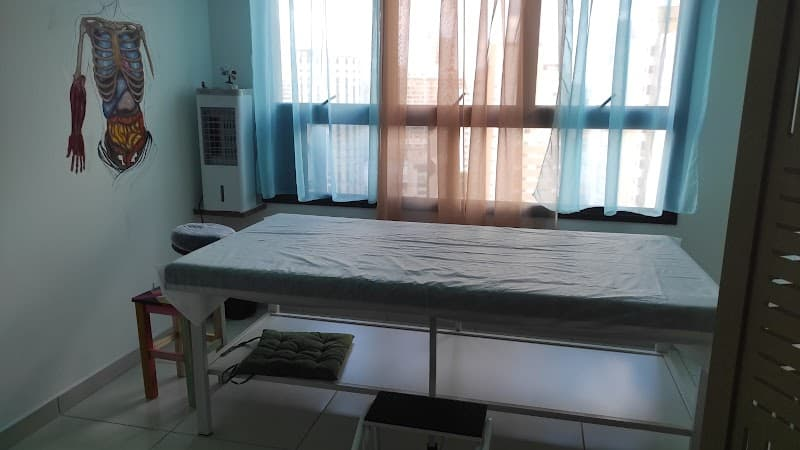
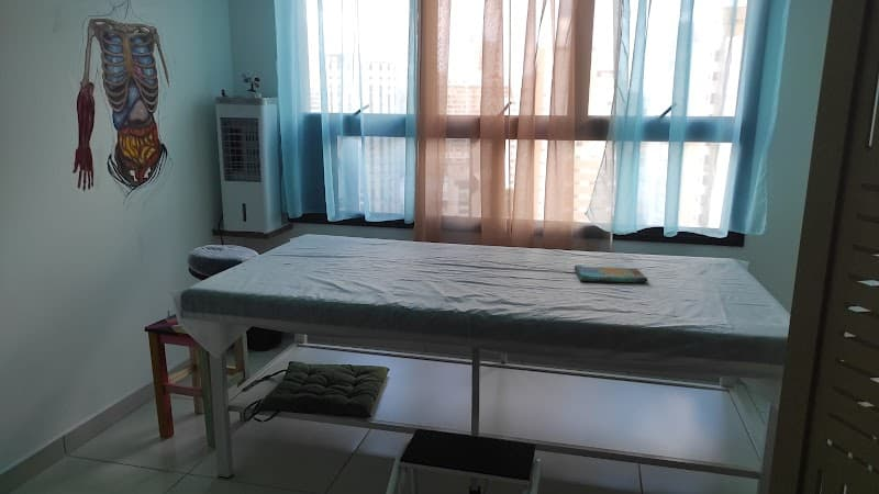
+ dish towel (609, 272)
